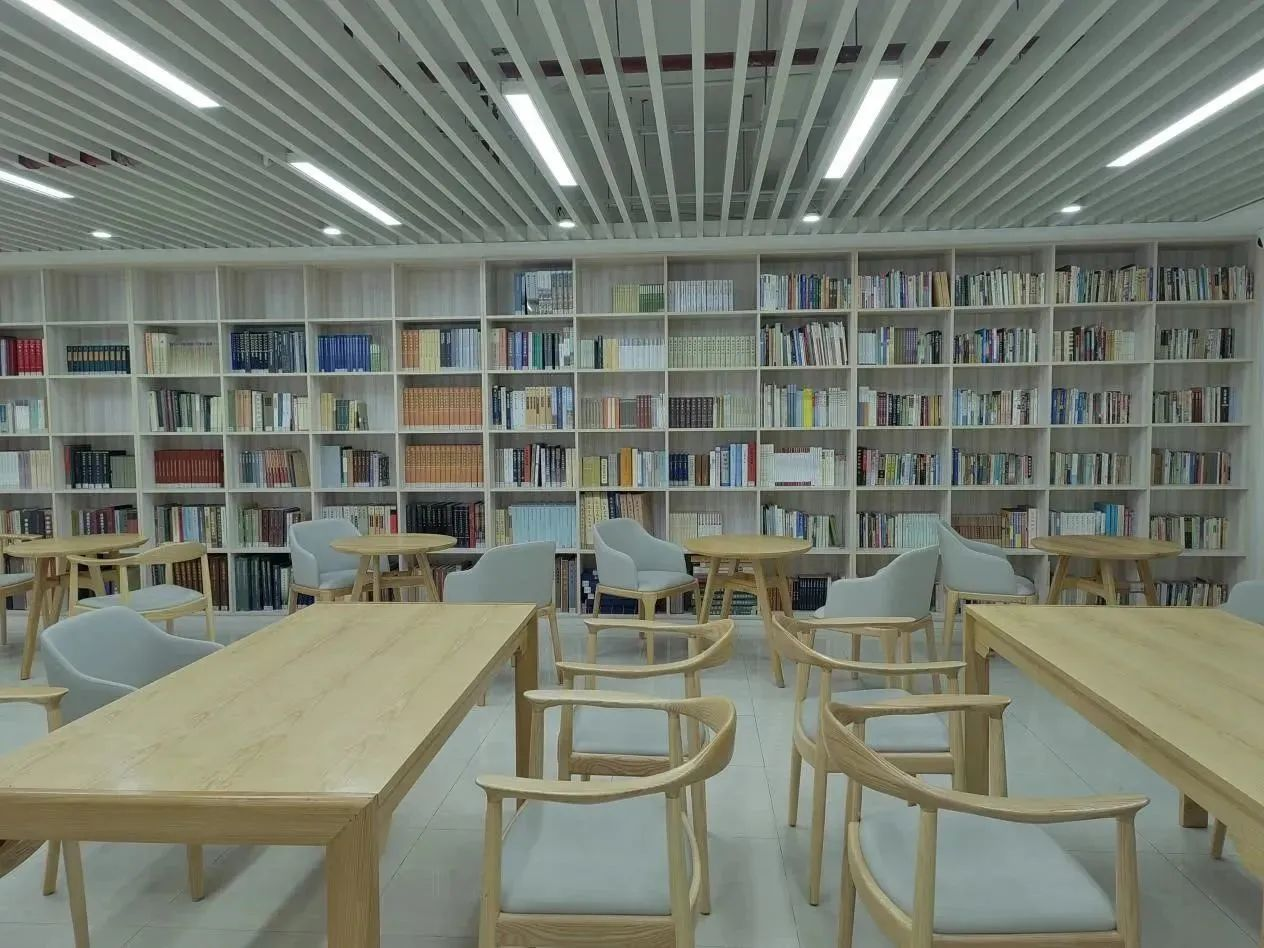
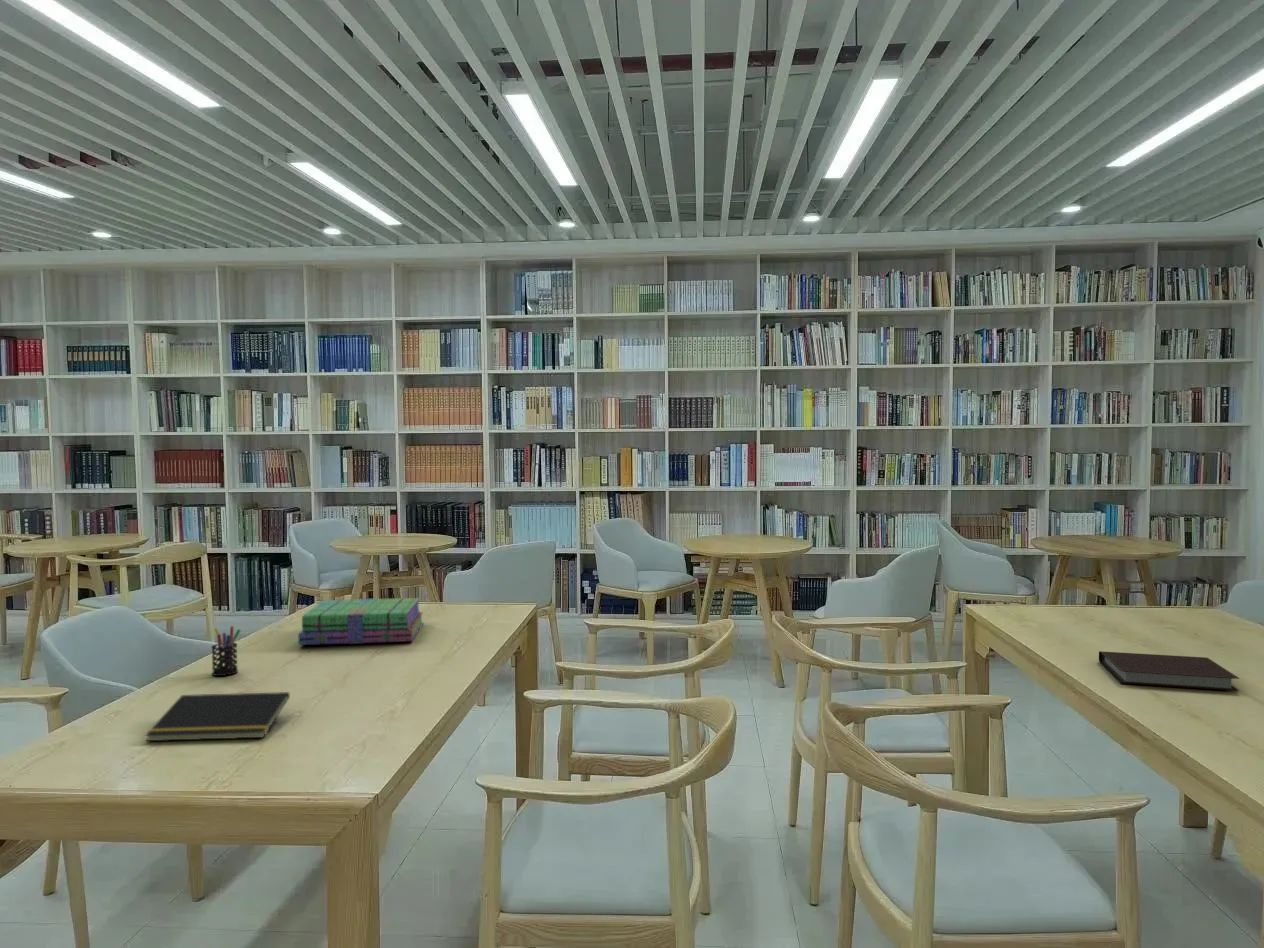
+ notebook (1164, 669)
+ pen holder (227, 648)
+ notepad (221, 715)
+ stack of books (364, 620)
